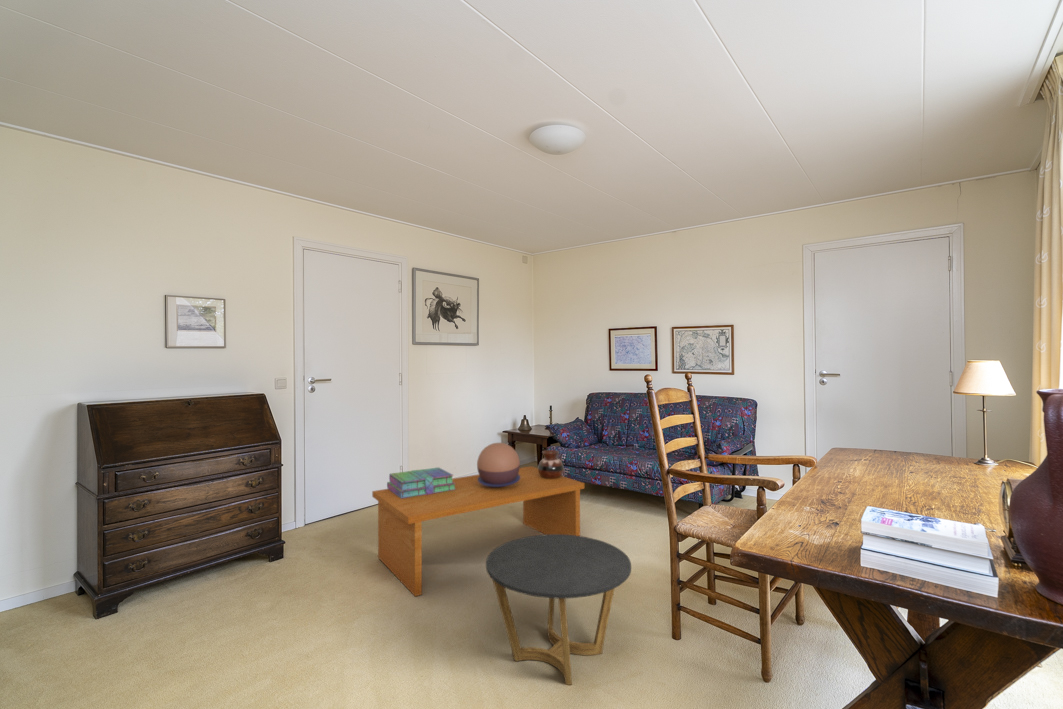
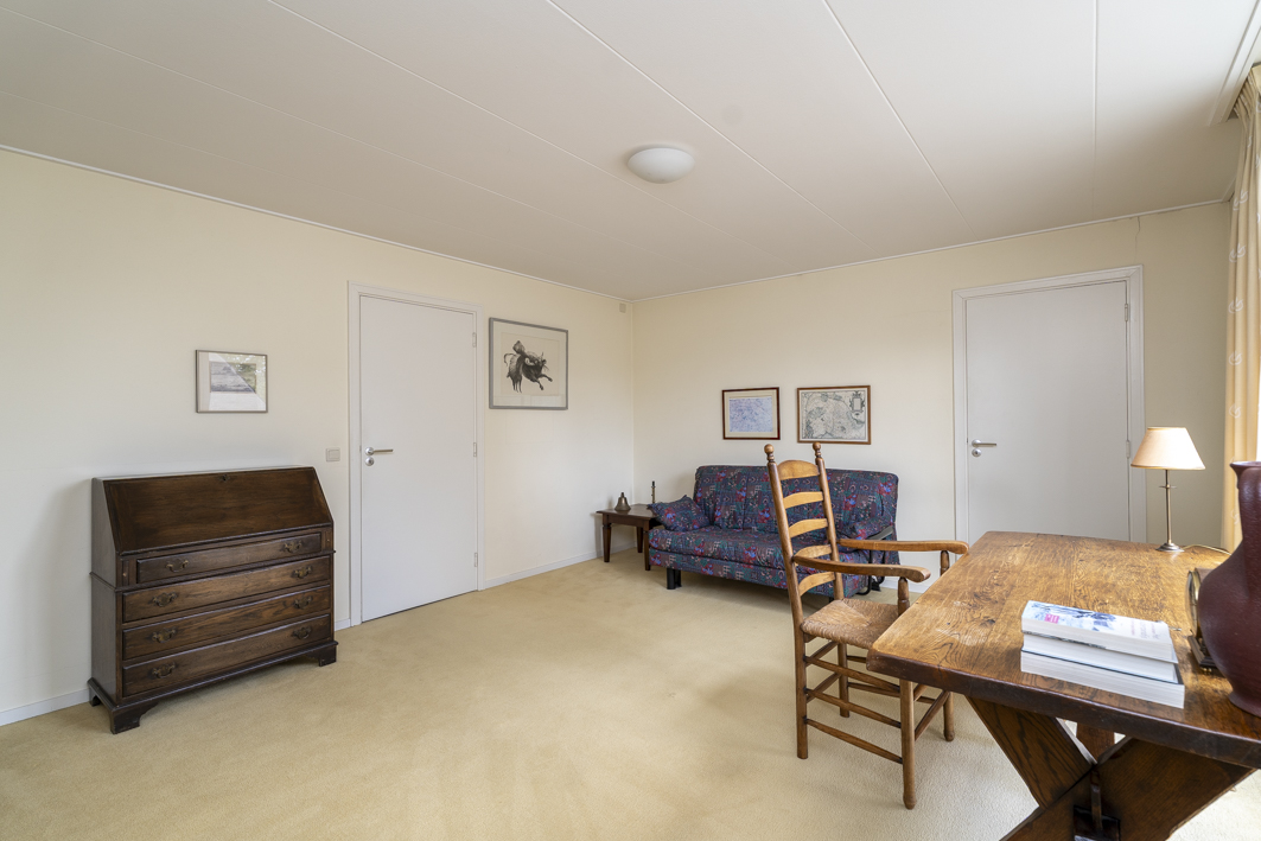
- decorative bowl (498, 464)
- side table (559, 607)
- coffee table (480, 509)
- stack of books (421, 481)
- vase (550, 463)
